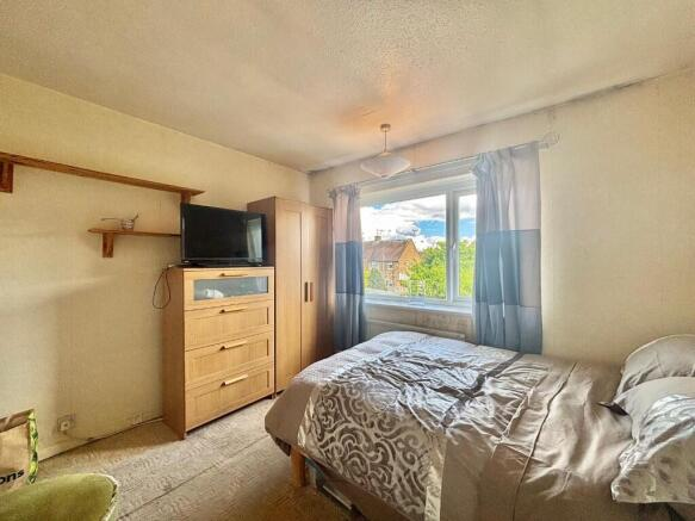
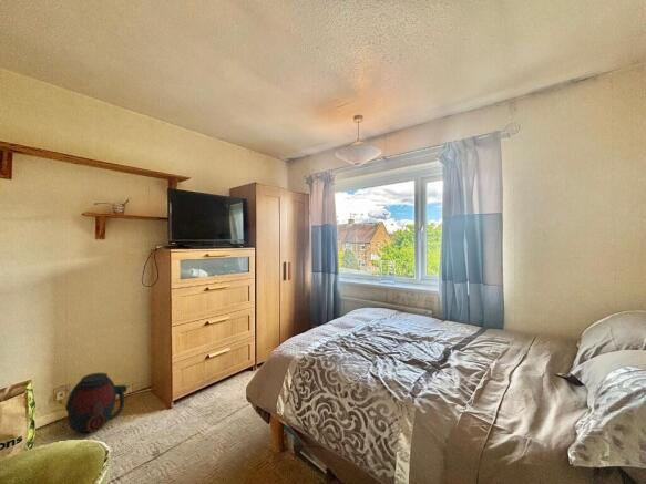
+ helmet (98, 398)
